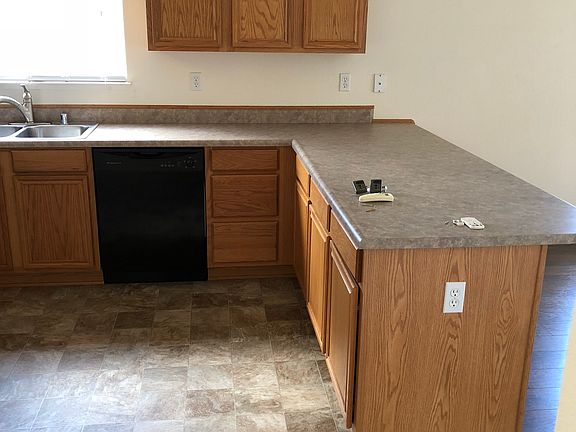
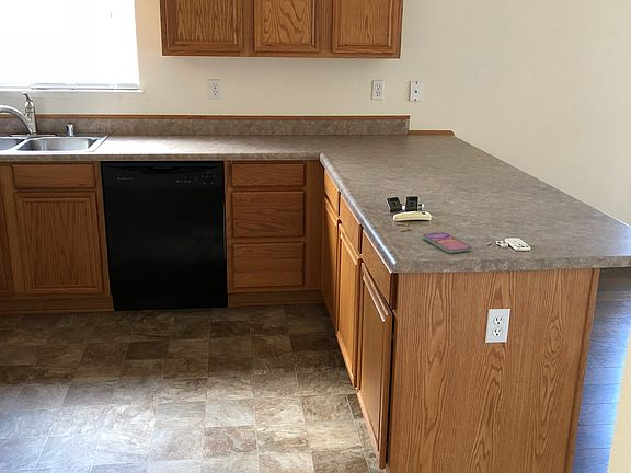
+ smartphone (446, 242)
